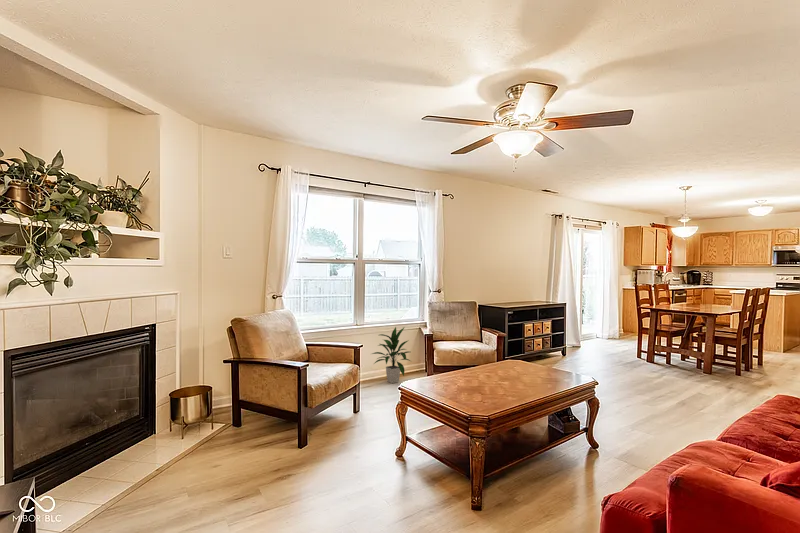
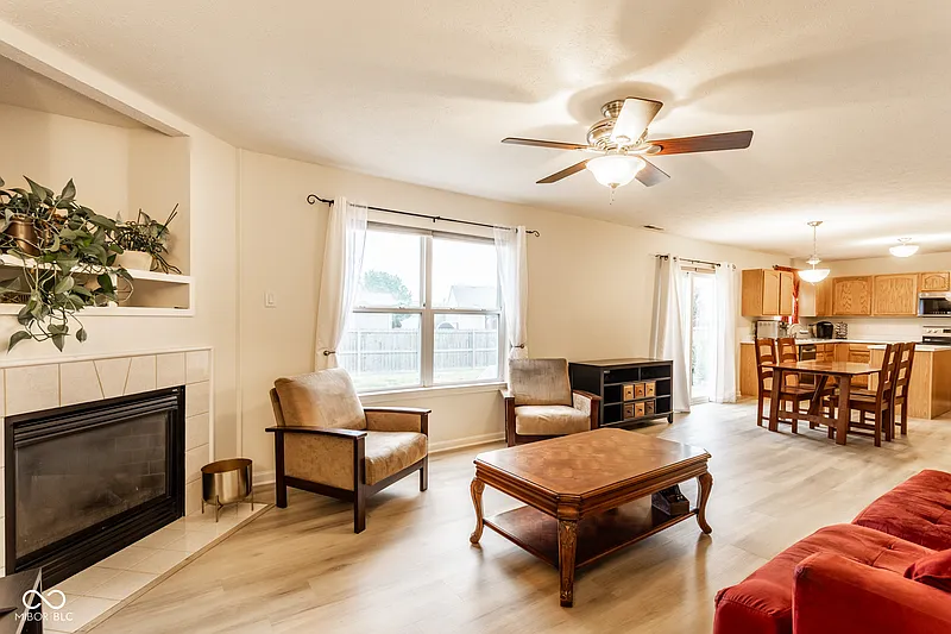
- indoor plant (393, 354)
